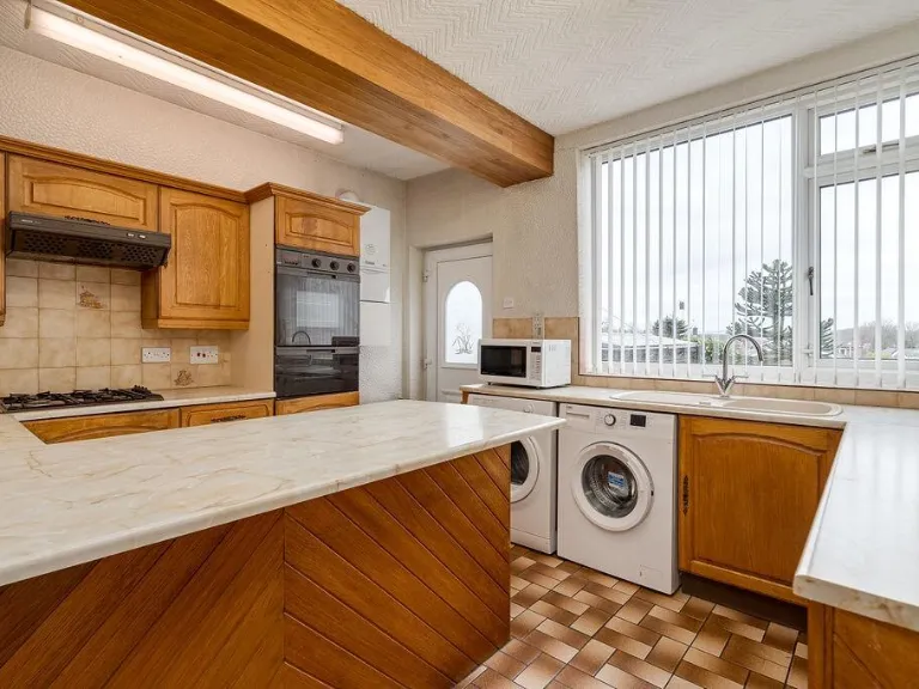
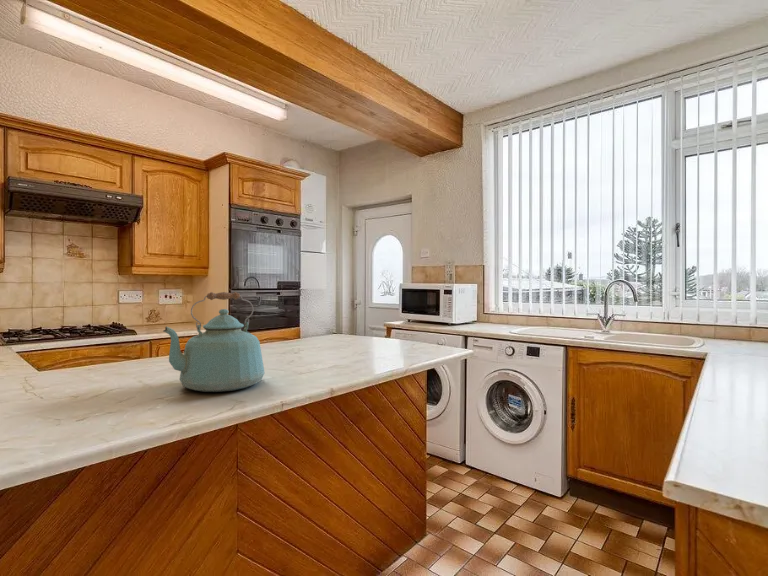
+ kettle (215, 338)
